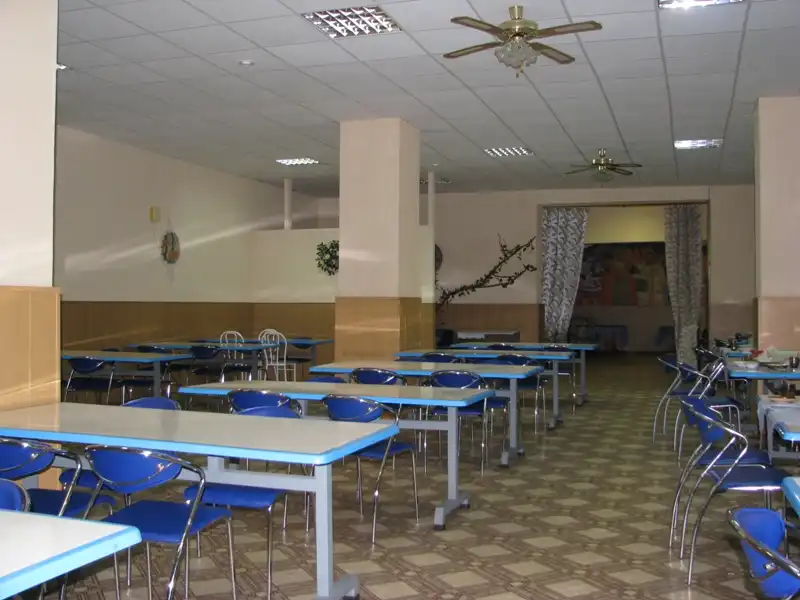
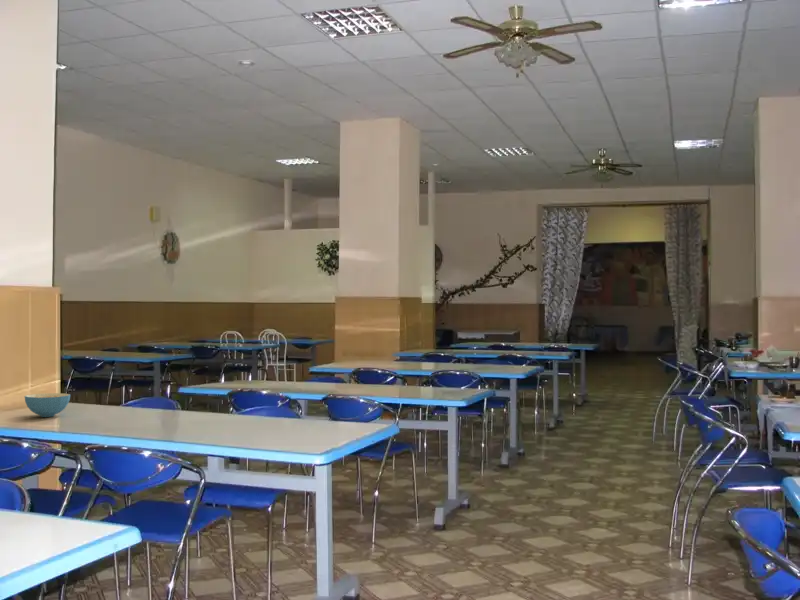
+ cereal bowl (47, 405)
